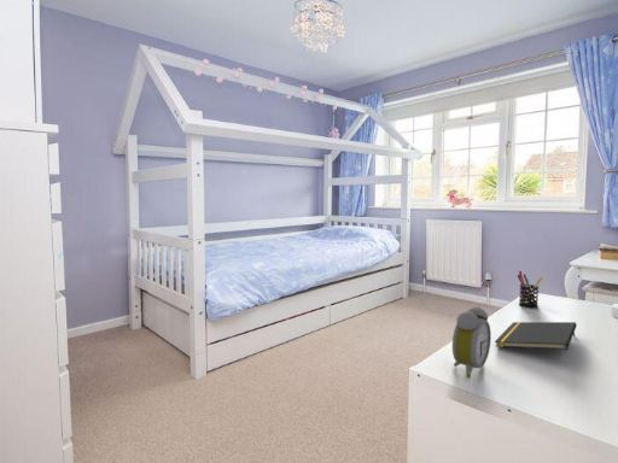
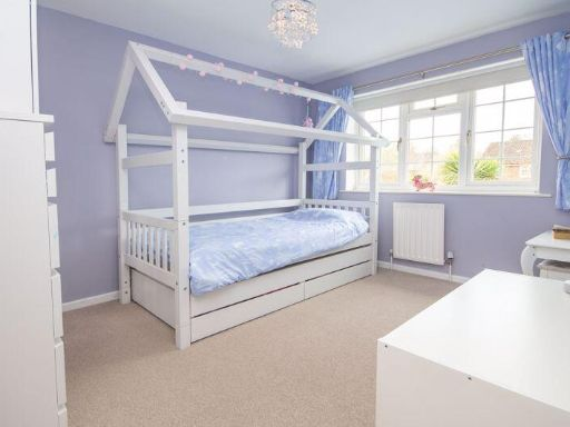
- pen holder (527, 288)
- alarm clock (468, 339)
- notepad (536, 334)
